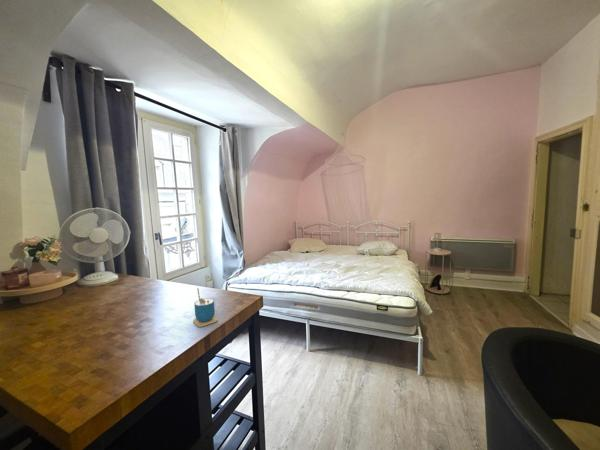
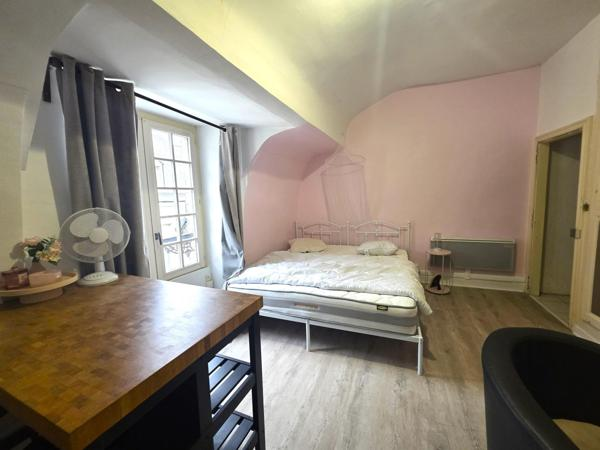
- cup (204, 304)
